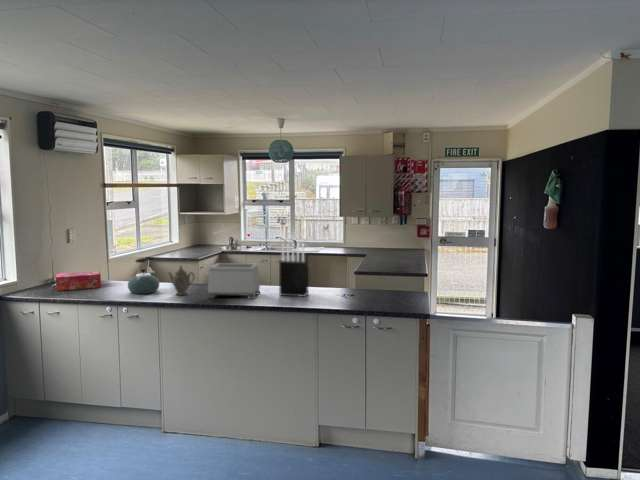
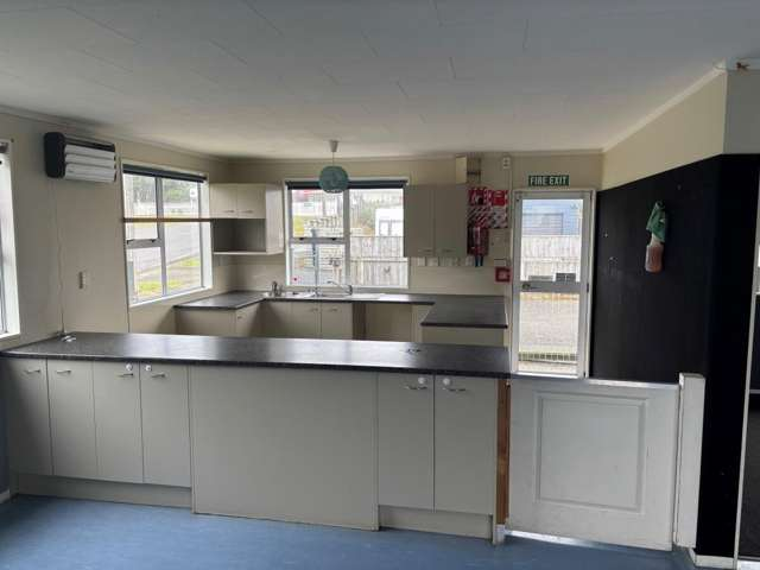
- knife block (294, 268)
- tissue box (79, 280)
- kettle (144, 274)
- toaster (232, 280)
- chinaware (181, 279)
